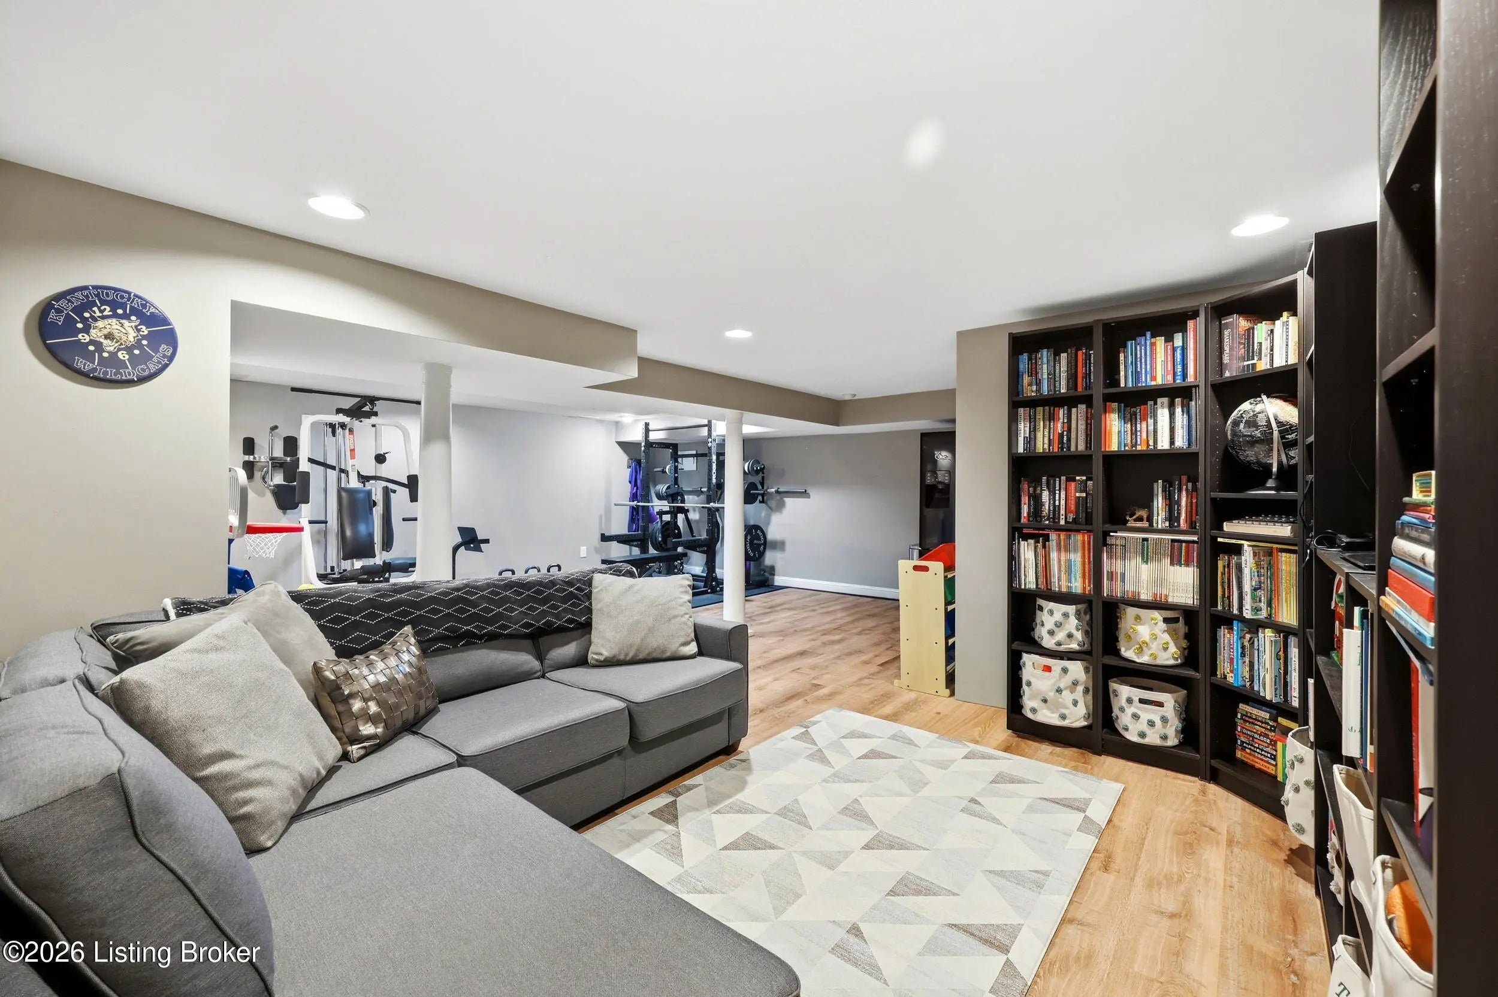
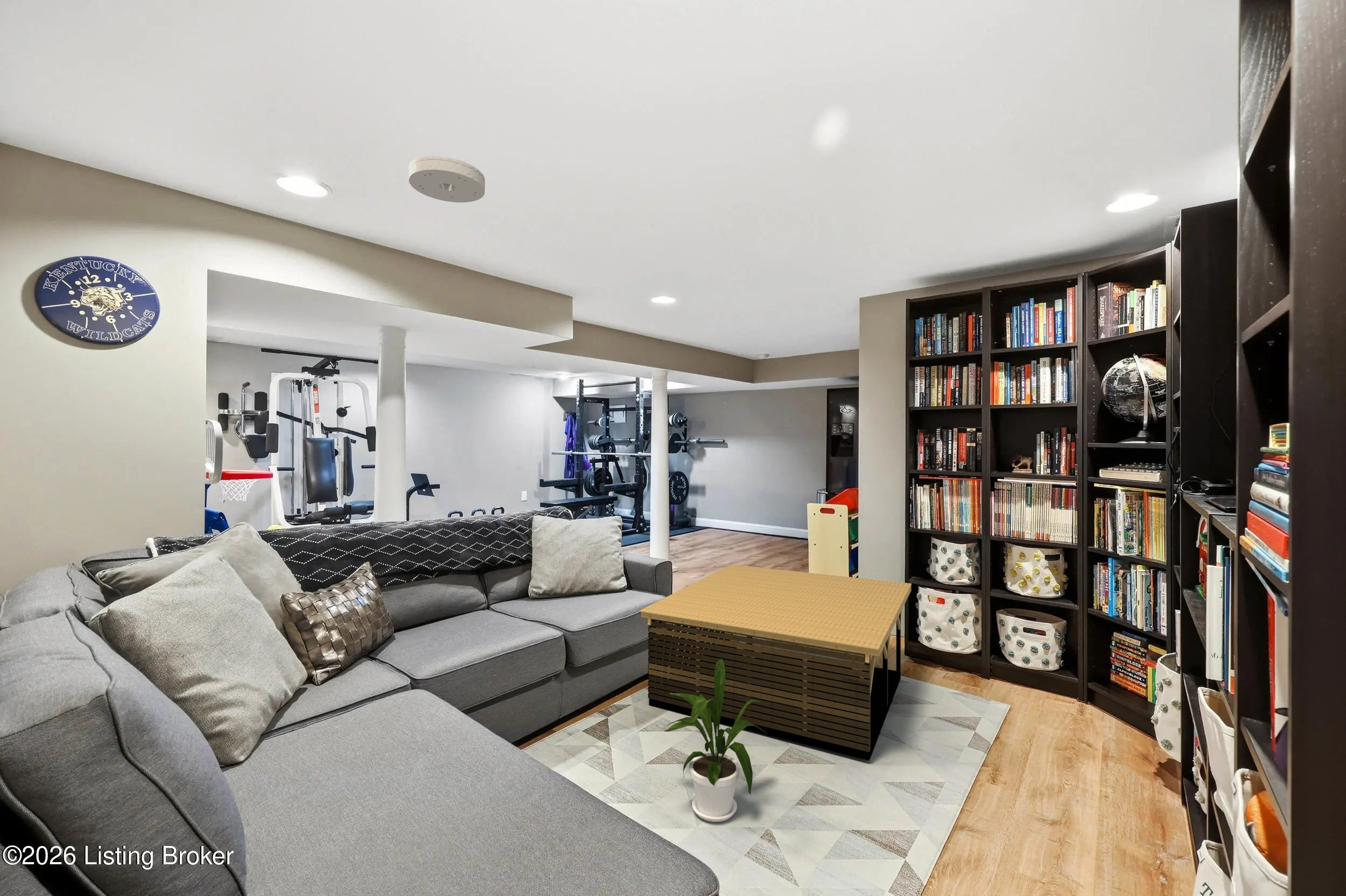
+ house plant (713, 740)
+ smoke detector (447, 180)
+ coffee table (786, 640)
